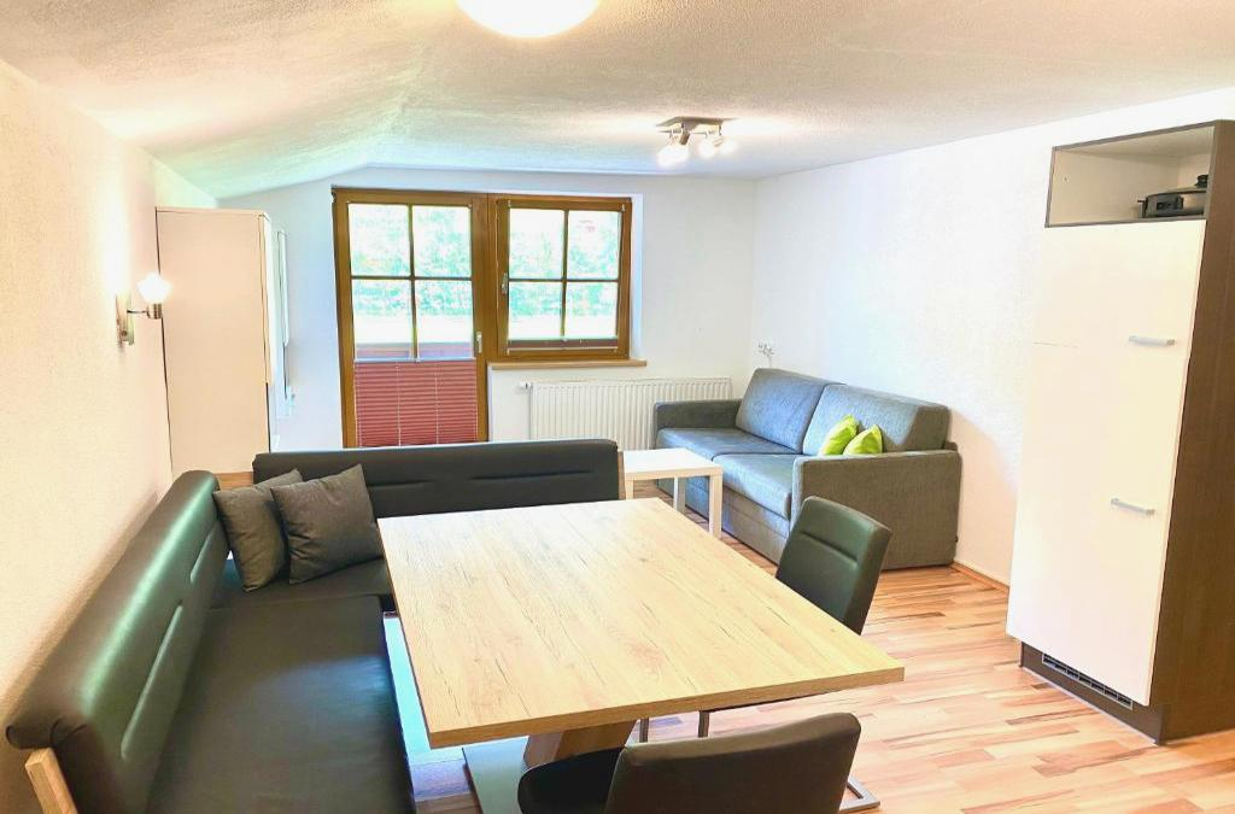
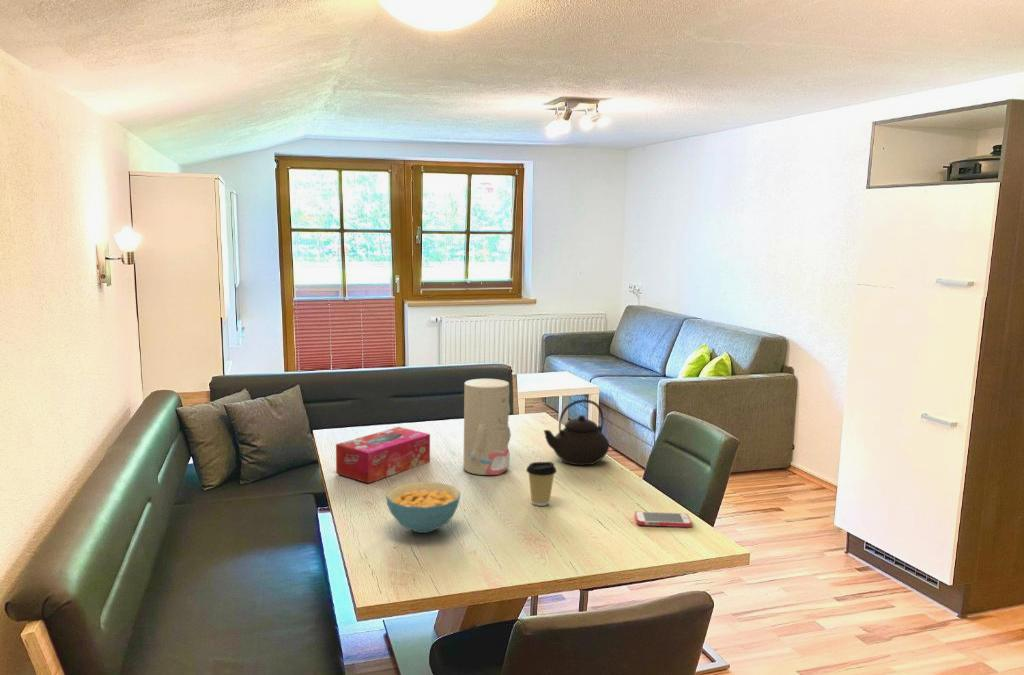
+ tissue box (384, 453)
+ smartphone (662, 519)
+ teapot (575, 430)
+ coffee cup (541, 483)
+ vase (487, 426)
+ cereal bowl (423, 511)
